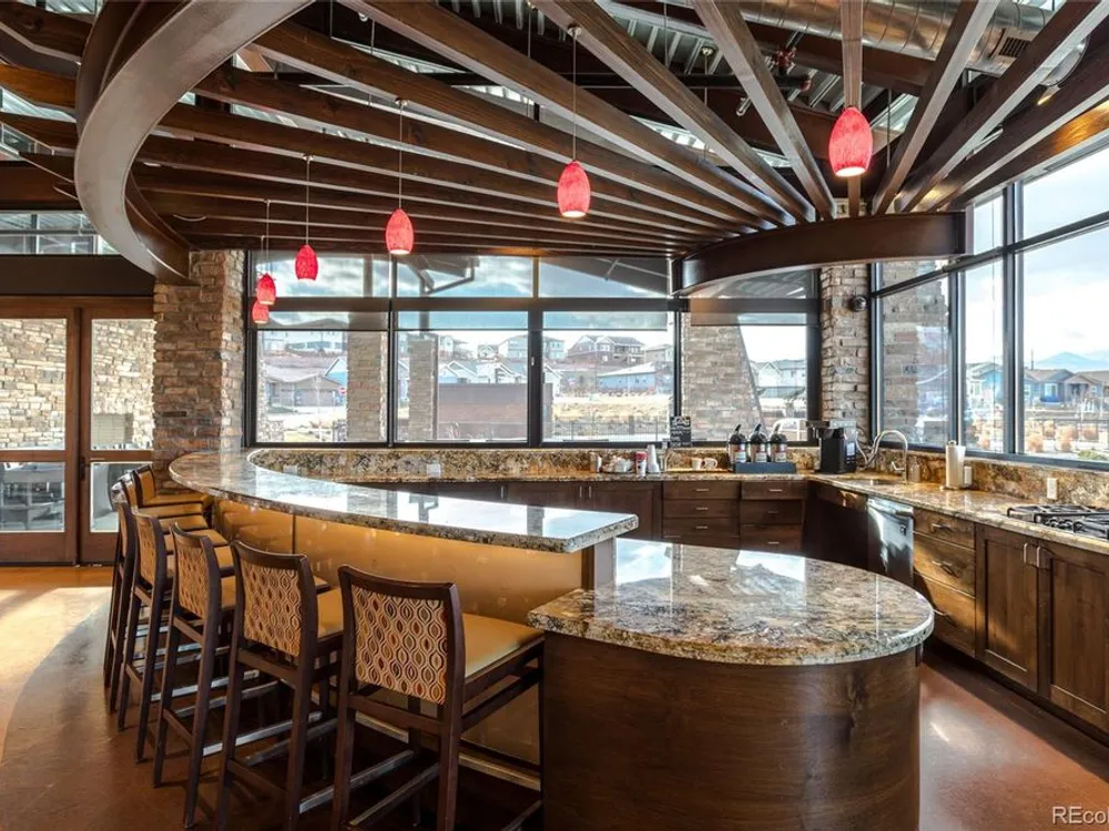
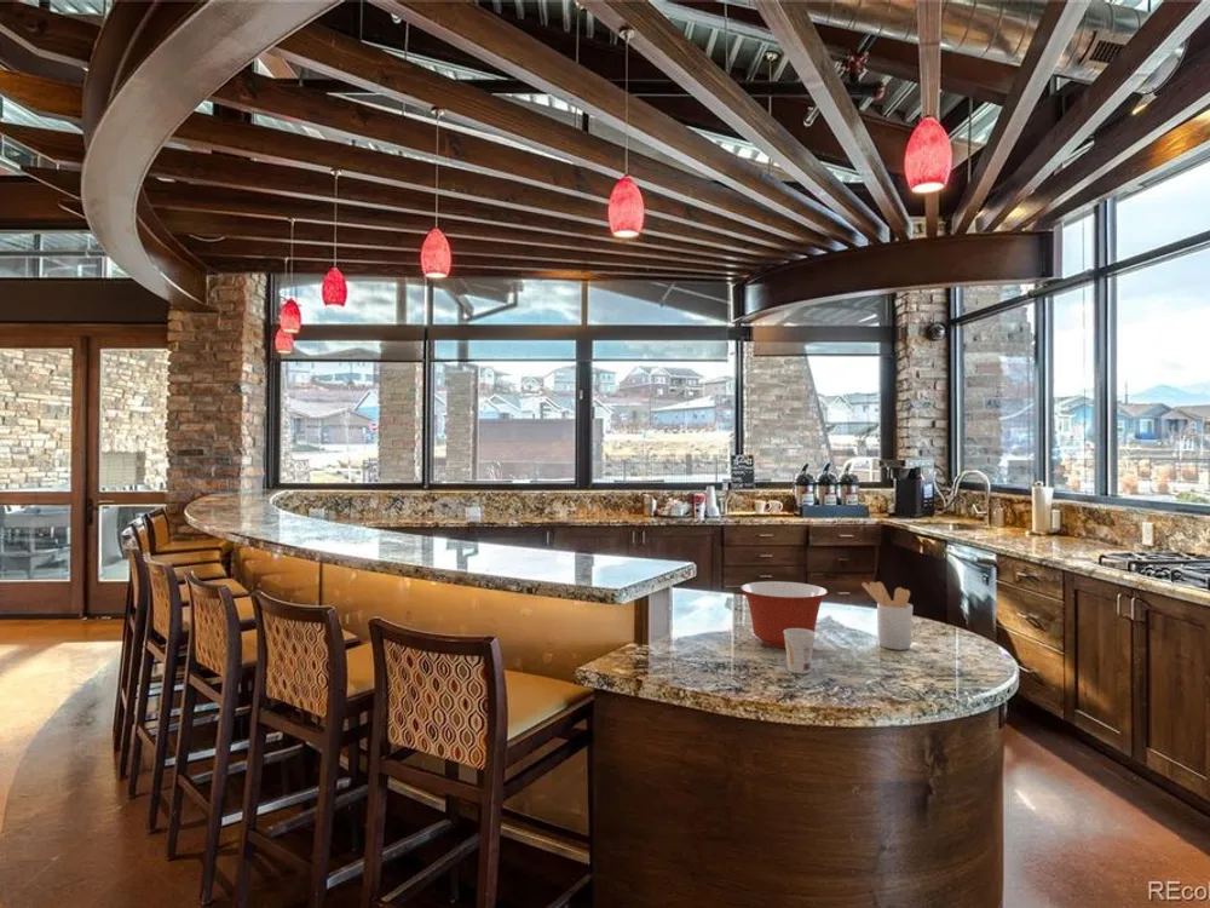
+ cup (799, 650)
+ utensil holder (887, 613)
+ mixing bowl (783, 615)
